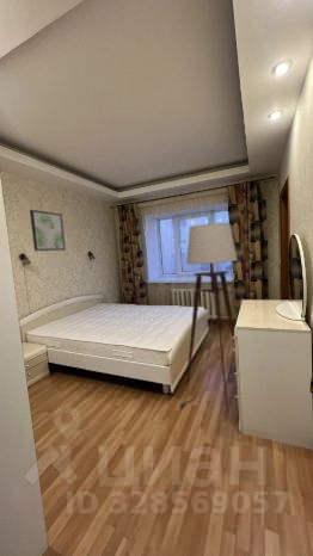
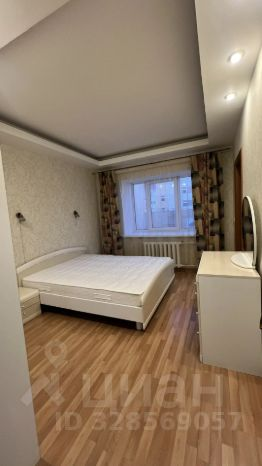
- floor lamp (211, 310)
- wall art (48, 231)
